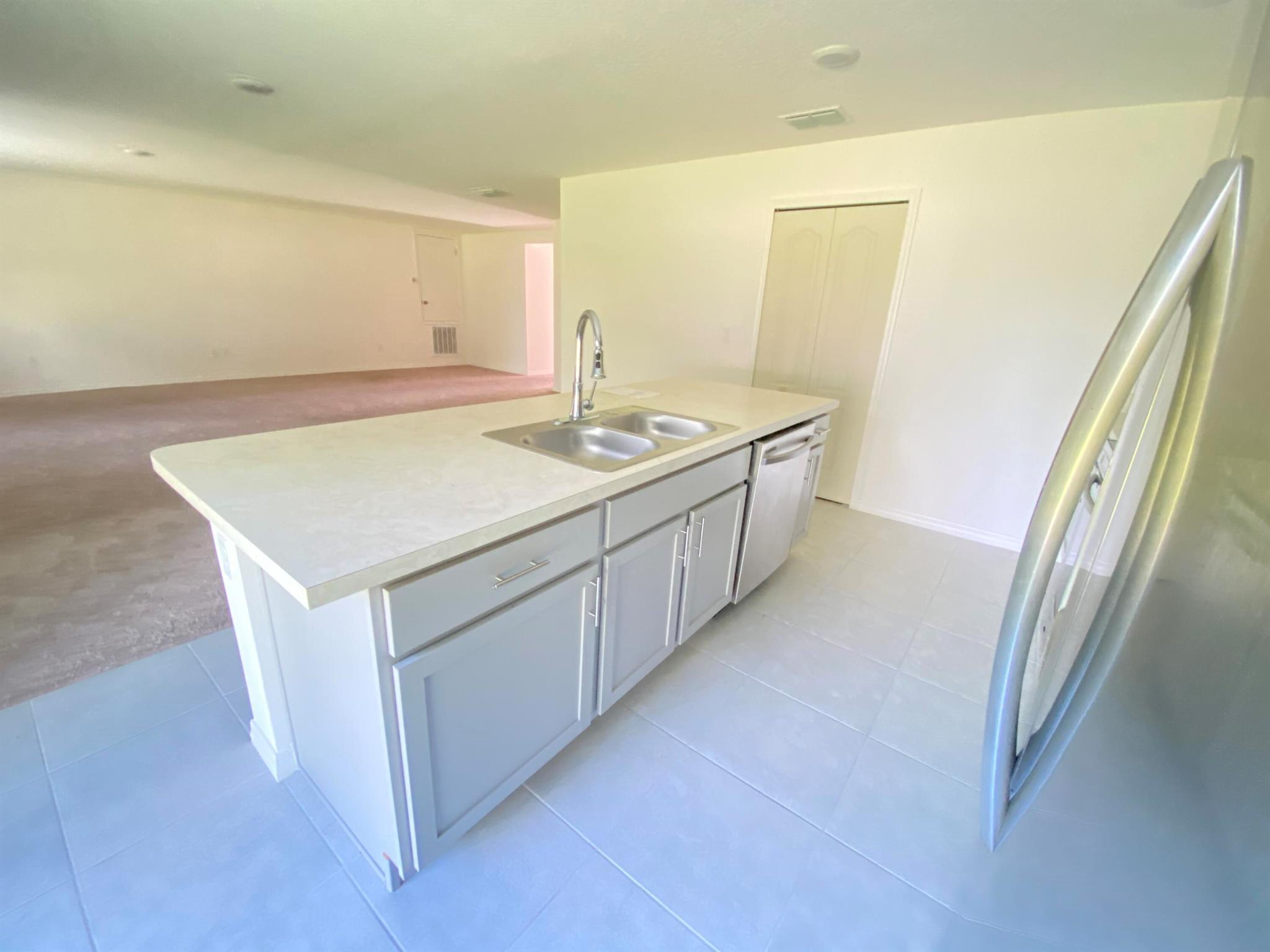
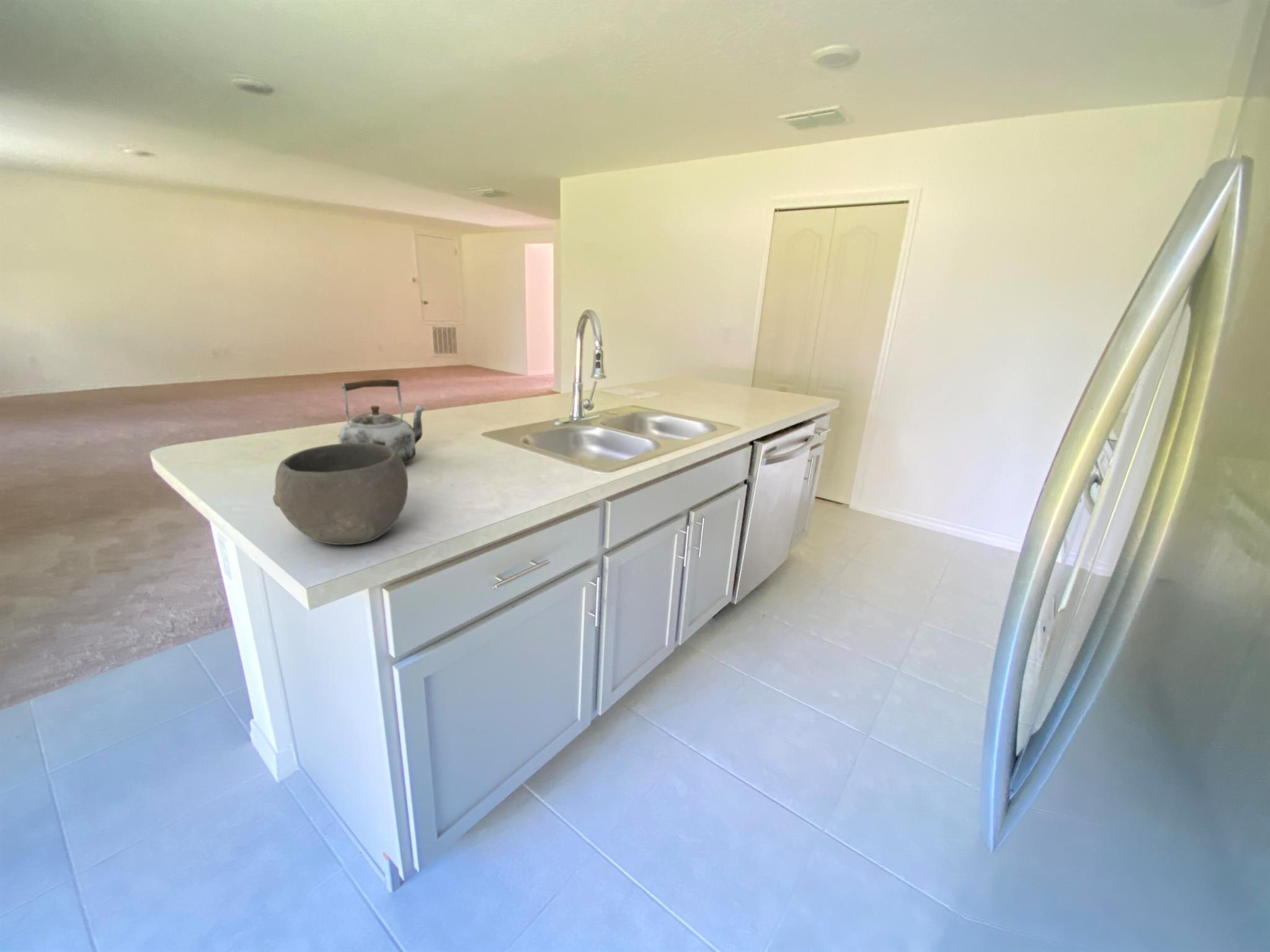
+ bowl (345, 495)
+ kettle (385, 420)
